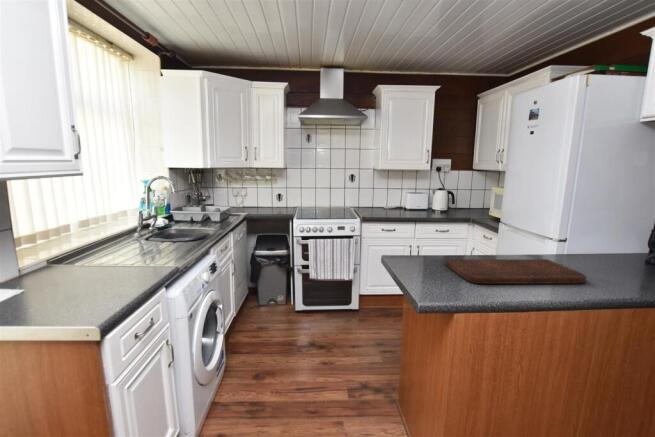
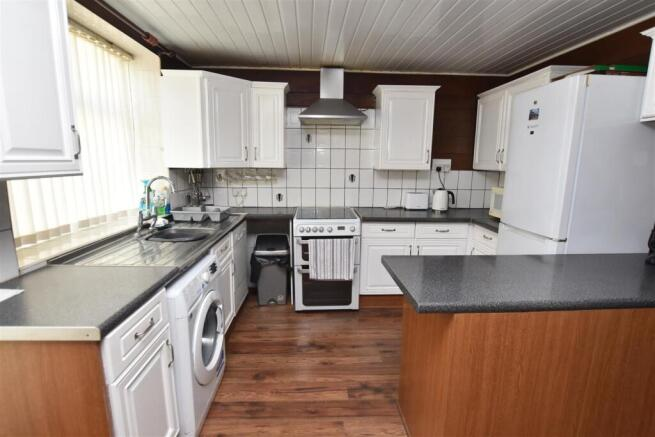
- cutting board (512, 270)
